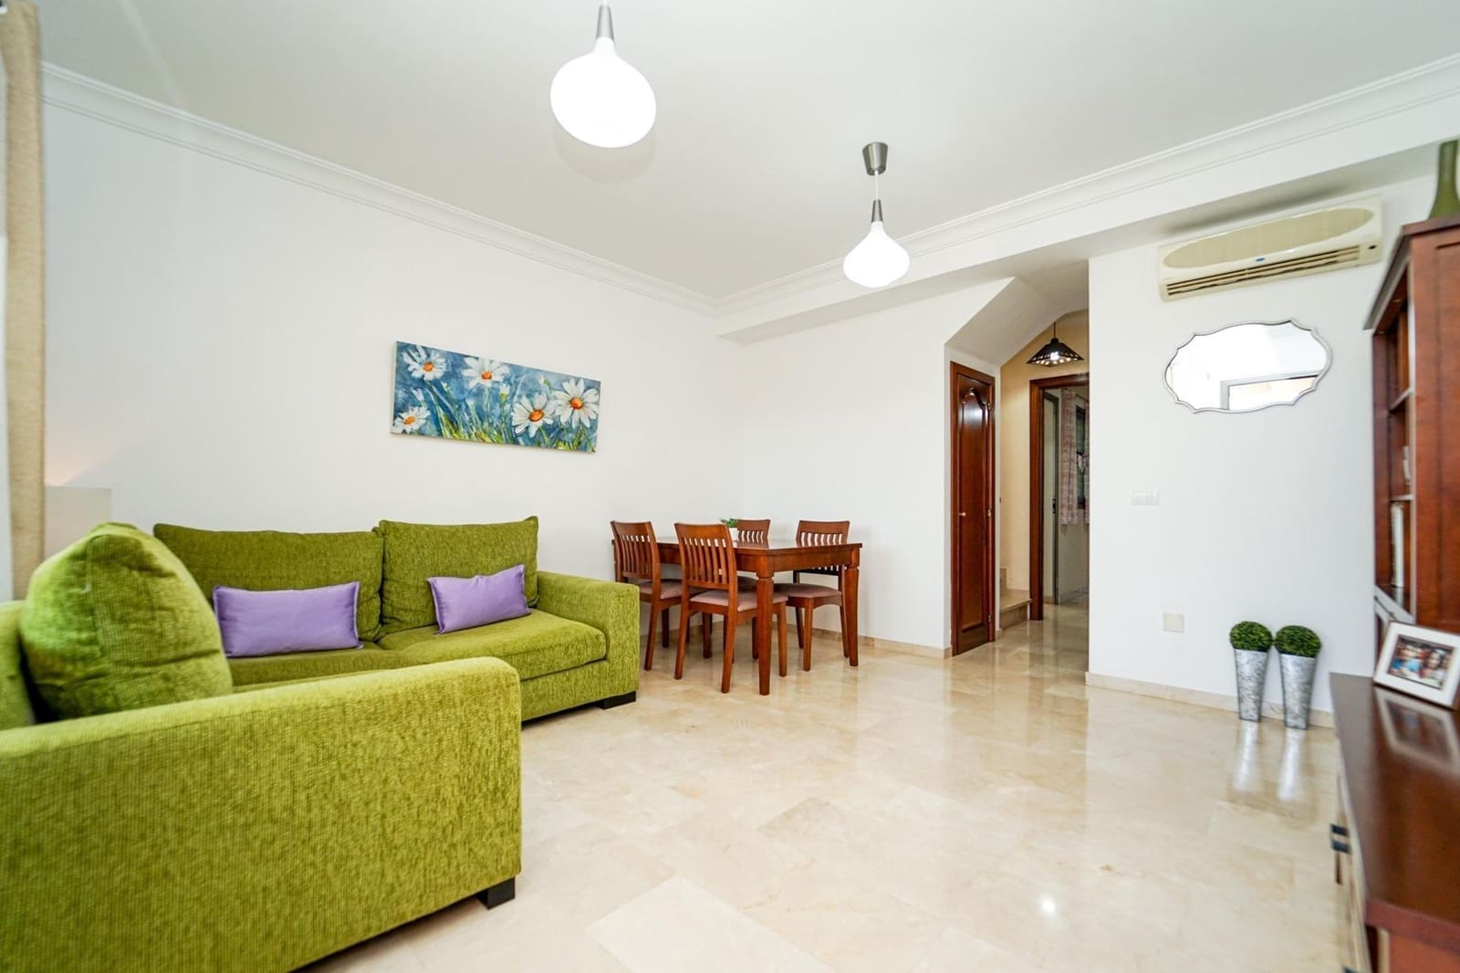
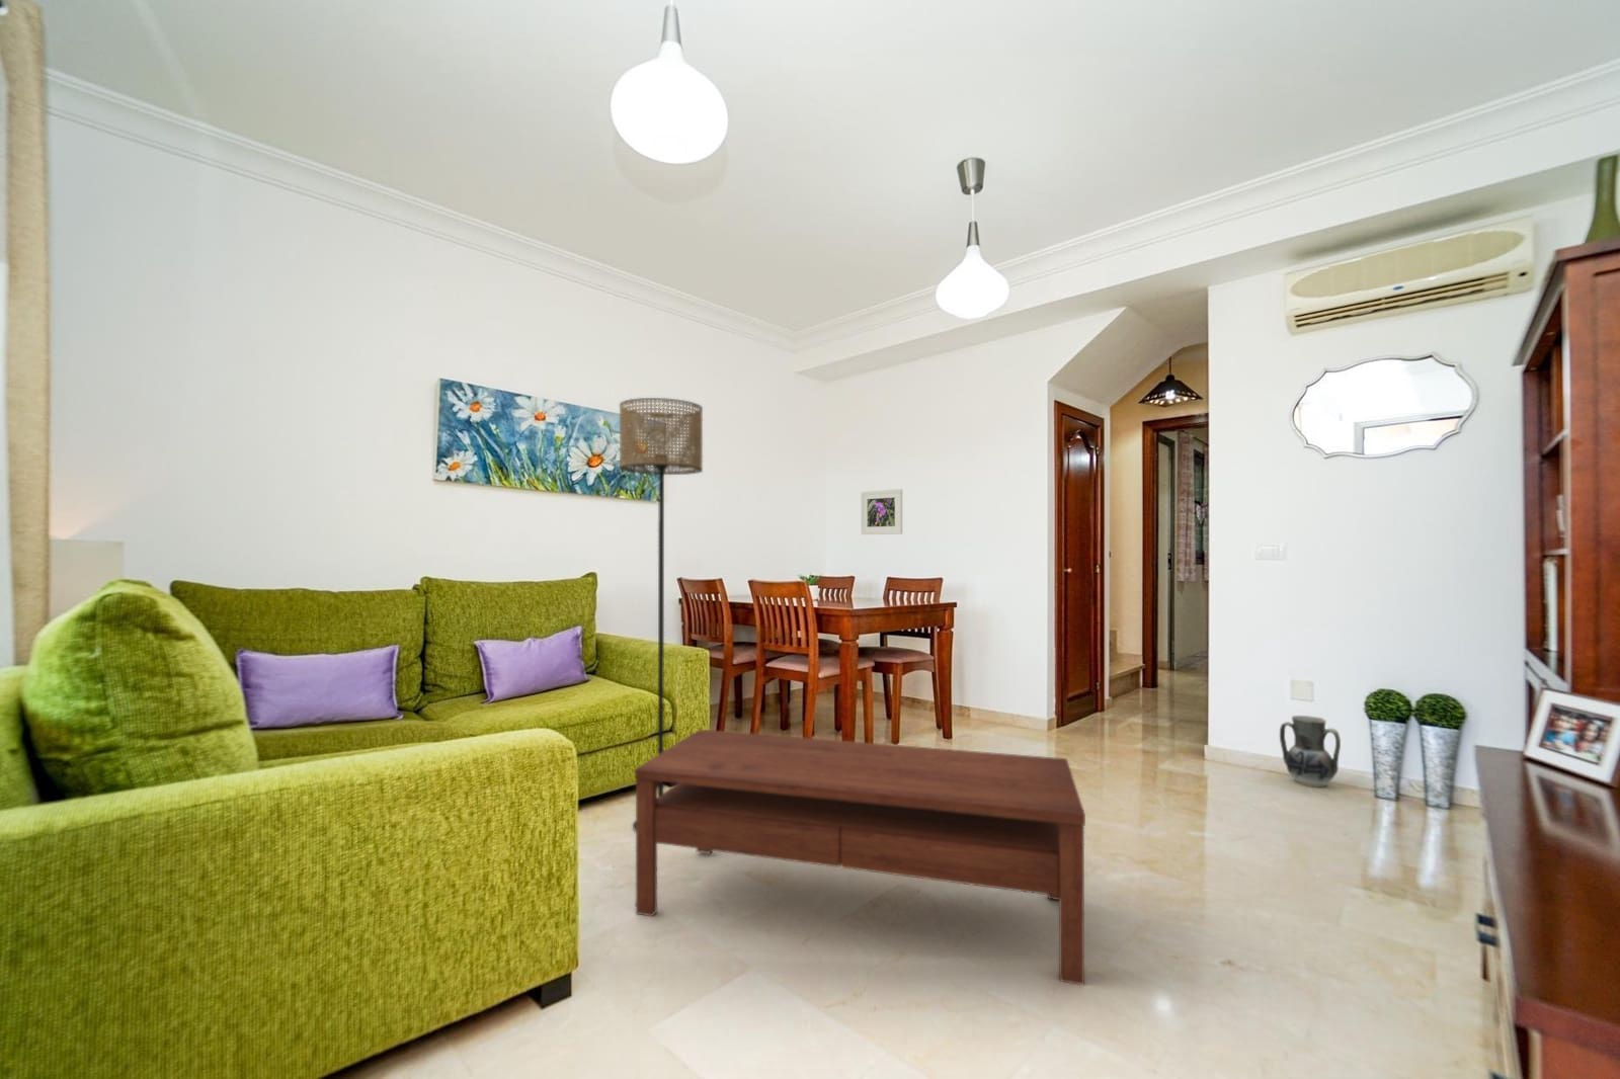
+ floor lamp (660, 614)
+ coffee table (855, 835)
+ ceramic jug (1309, 751)
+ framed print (880, 512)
